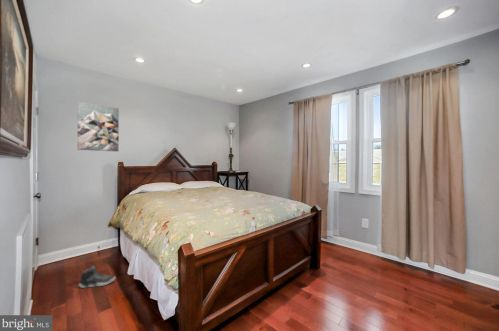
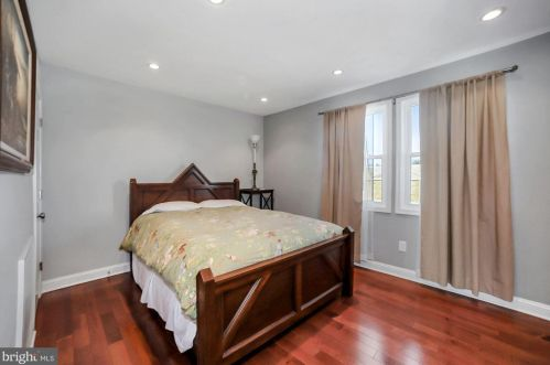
- wall art (99, 128)
- sneaker (97, 275)
